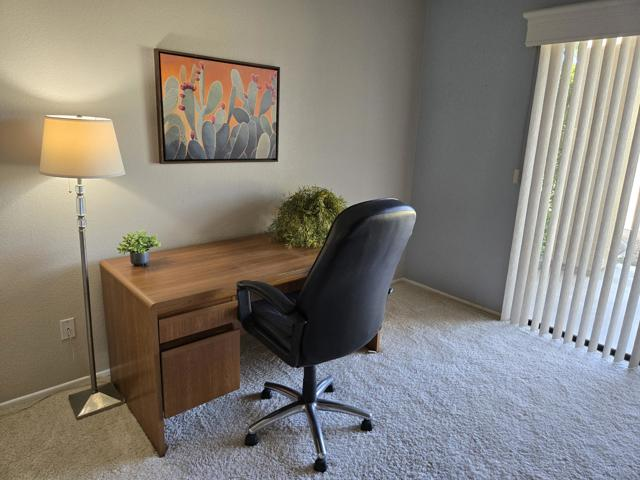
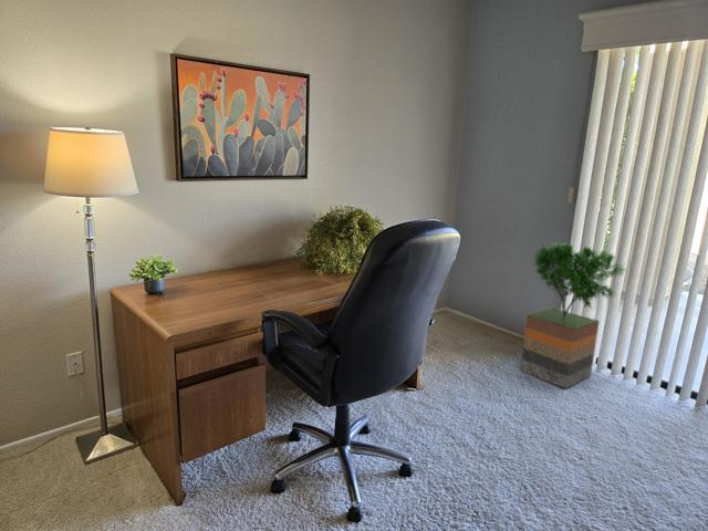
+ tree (566, 311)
